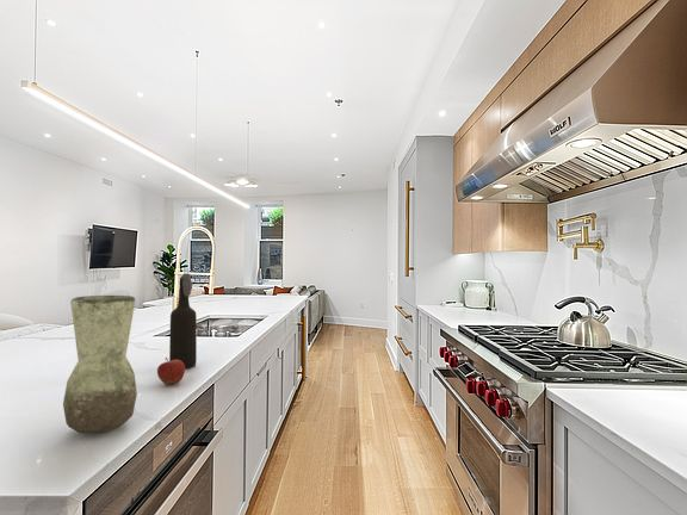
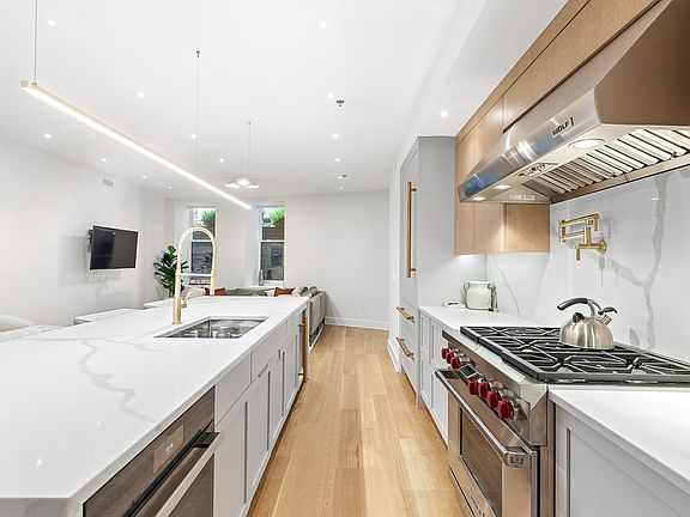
- apple (171, 370)
- vase (103, 362)
- bottle (184, 319)
